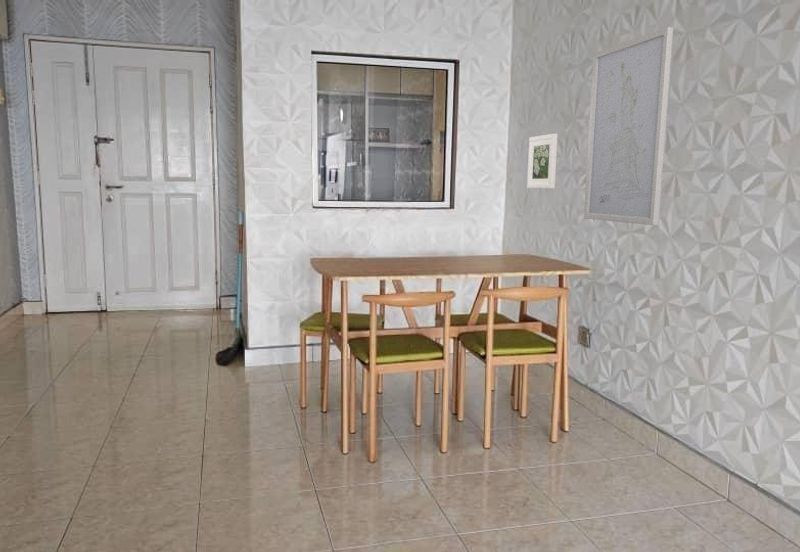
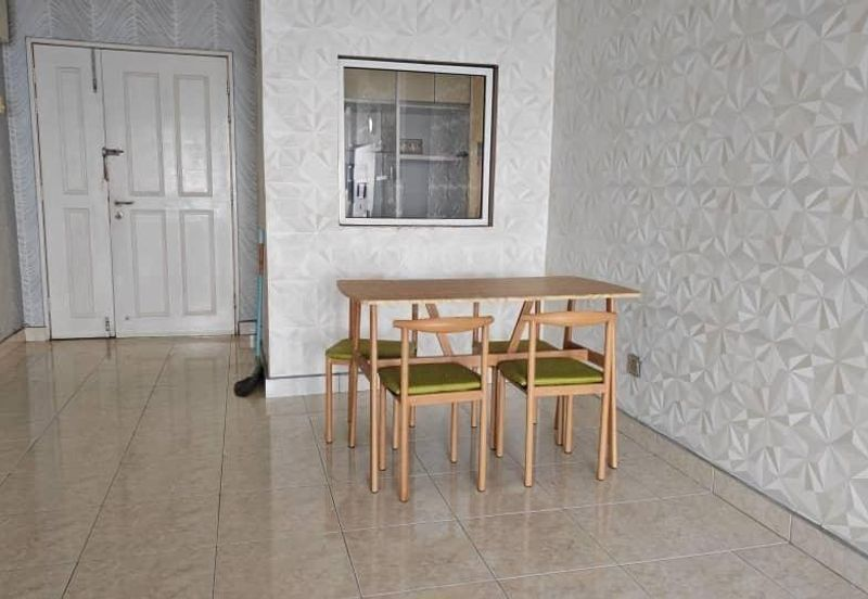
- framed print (541, 162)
- wall art (623, 133)
